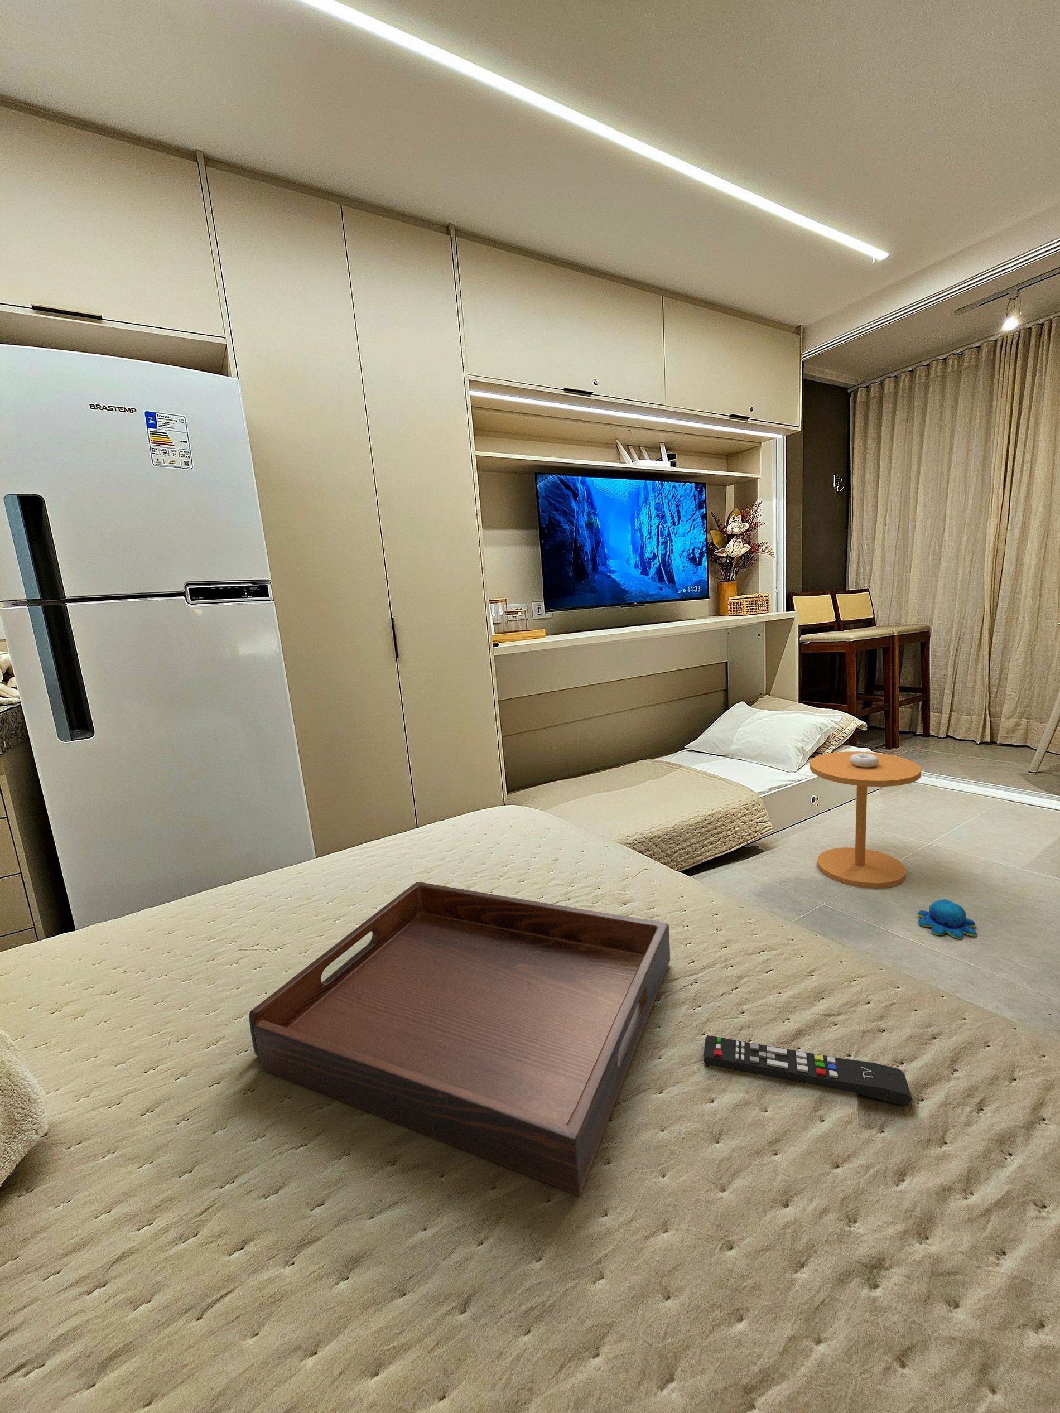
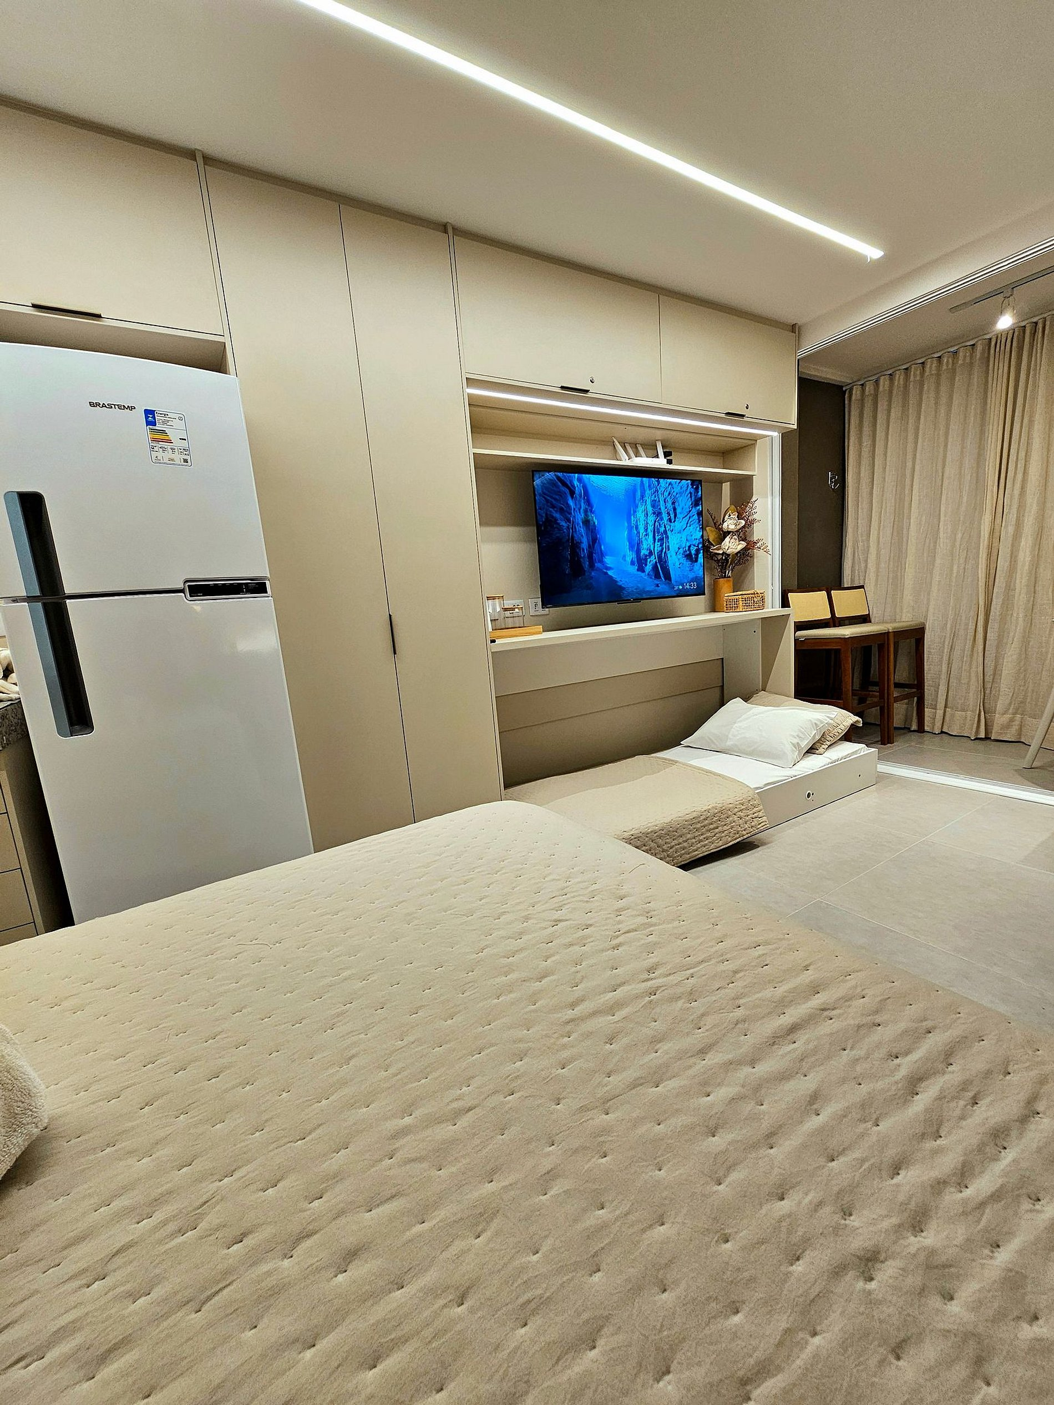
- side table (862, 813)
- serving tray (472, 988)
- plush toy (946, 914)
- remote control (801, 1067)
